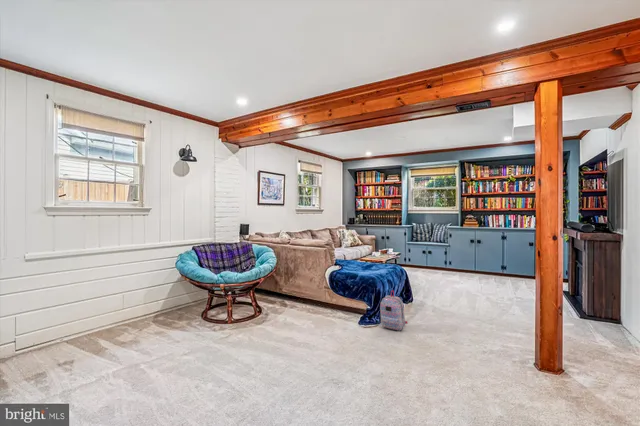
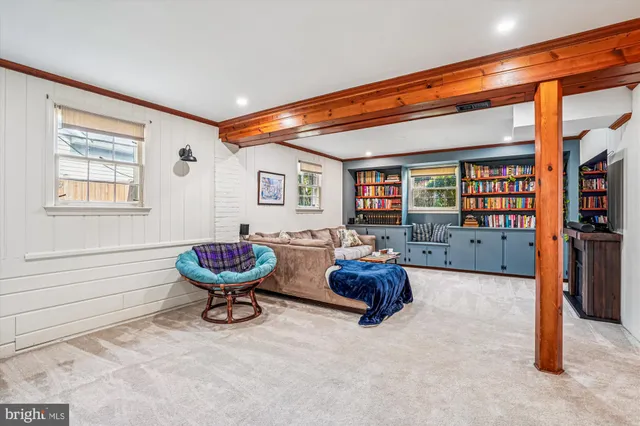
- backpack (393, 309)
